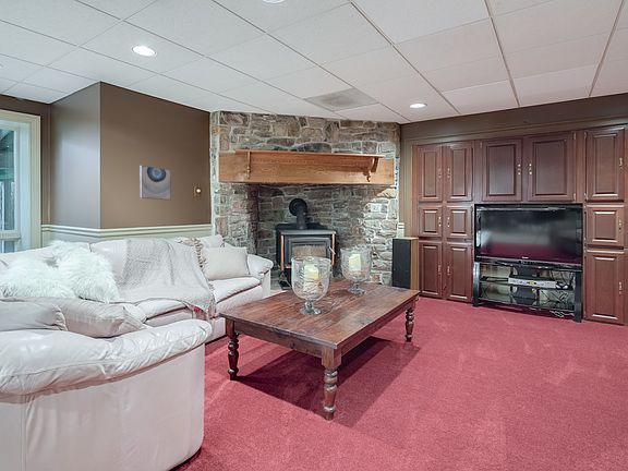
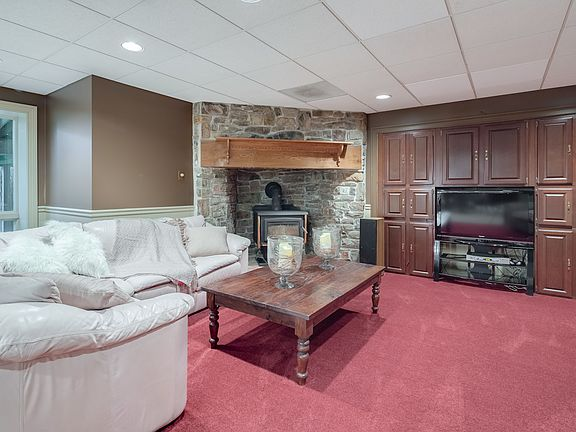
- wall art (156, 183)
